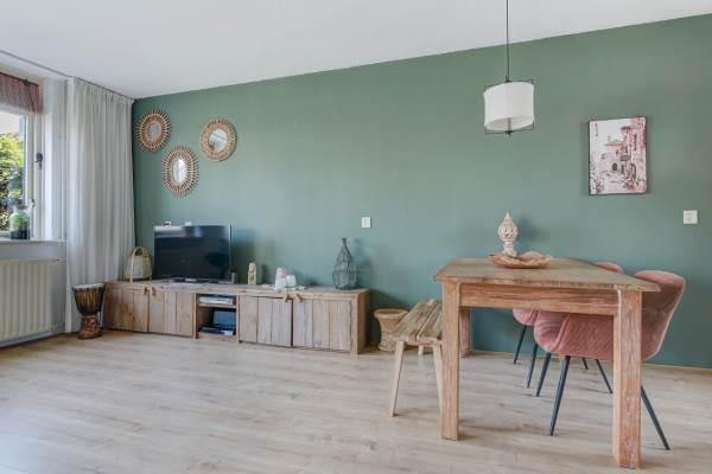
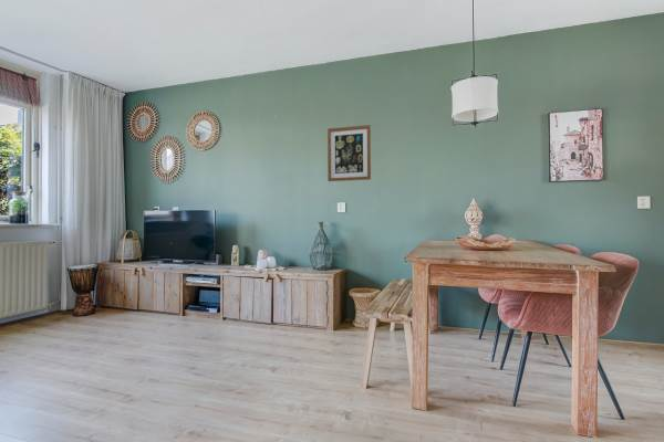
+ wall art (349, 154)
